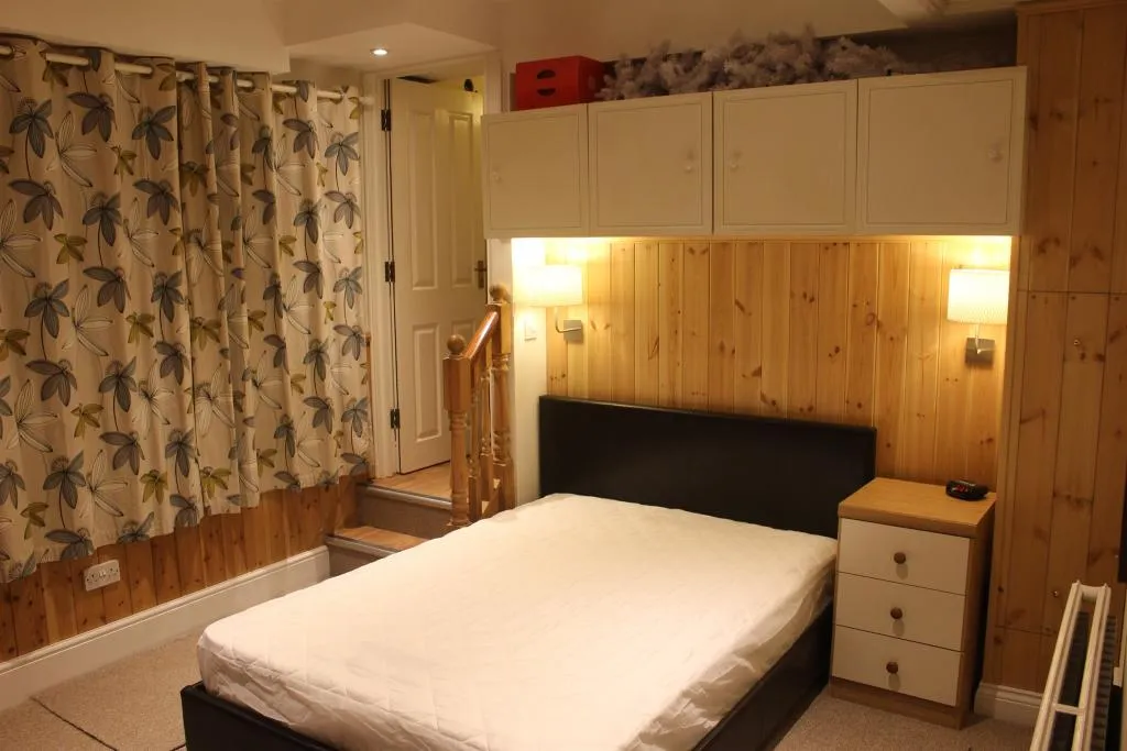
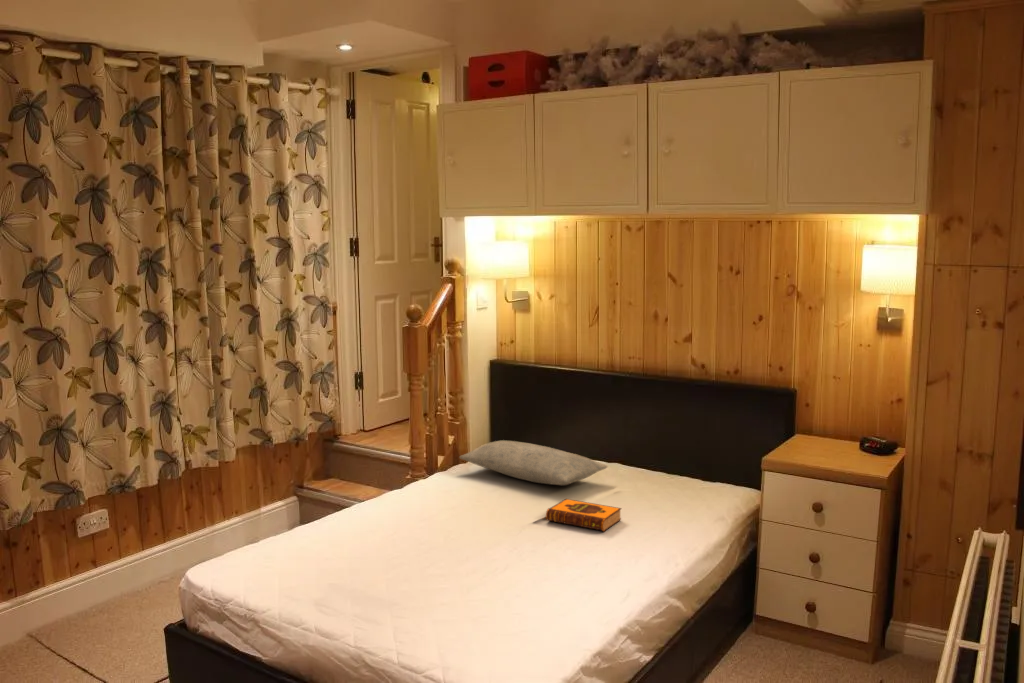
+ pillow (531, 462)
+ hardback book (583, 515)
